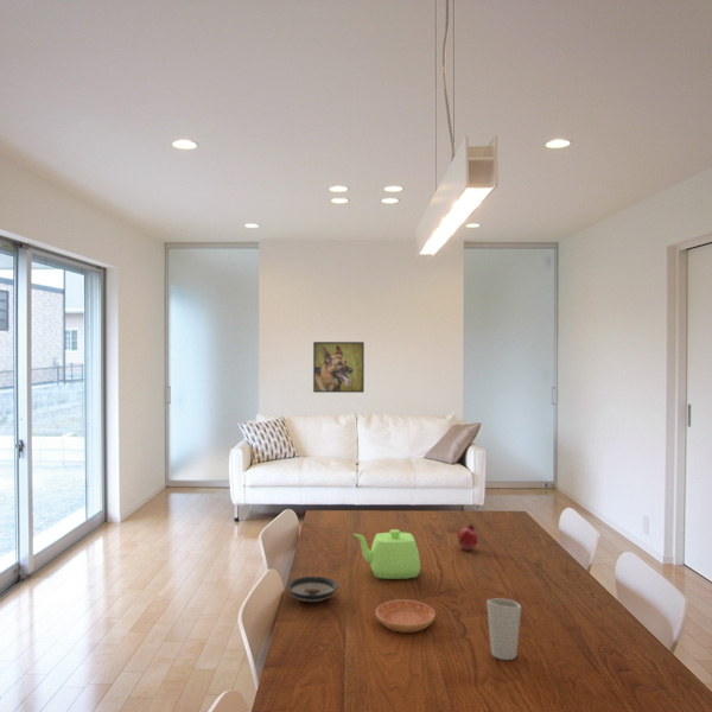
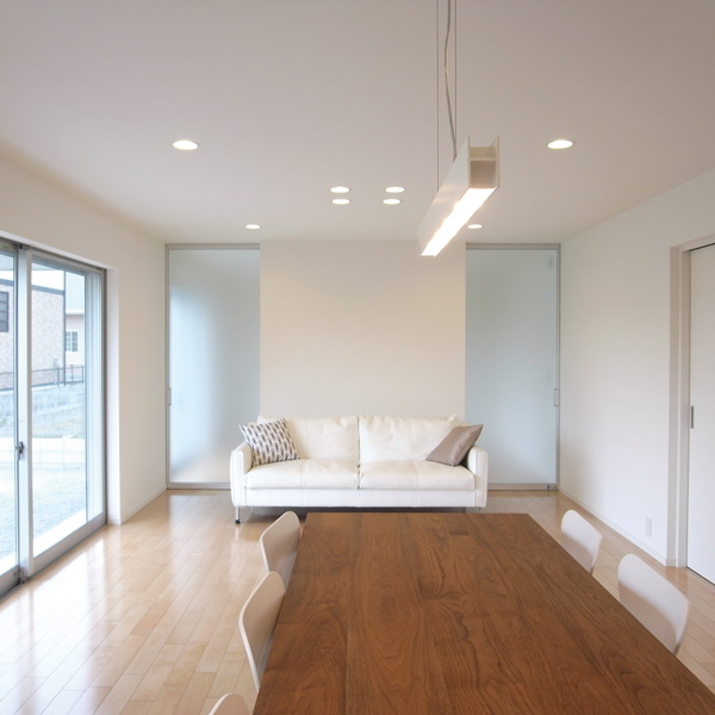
- saucer (312, 591)
- fruit (466, 536)
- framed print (338, 367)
- cup (503, 627)
- saucer (405, 616)
- teapot (386, 552)
